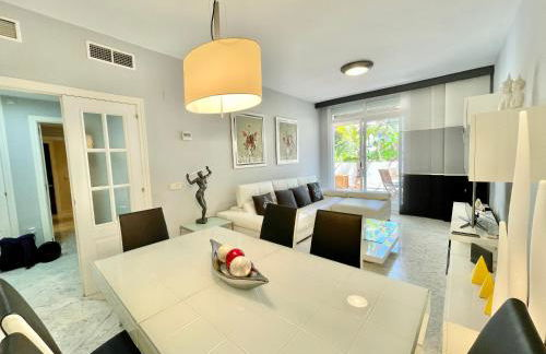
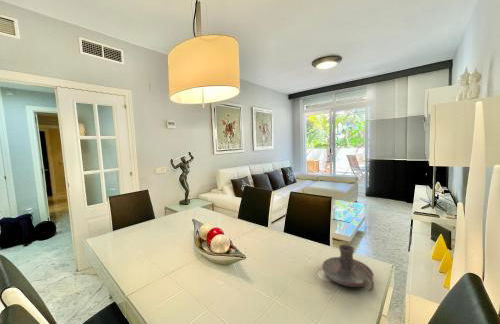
+ candle holder (350, 265)
